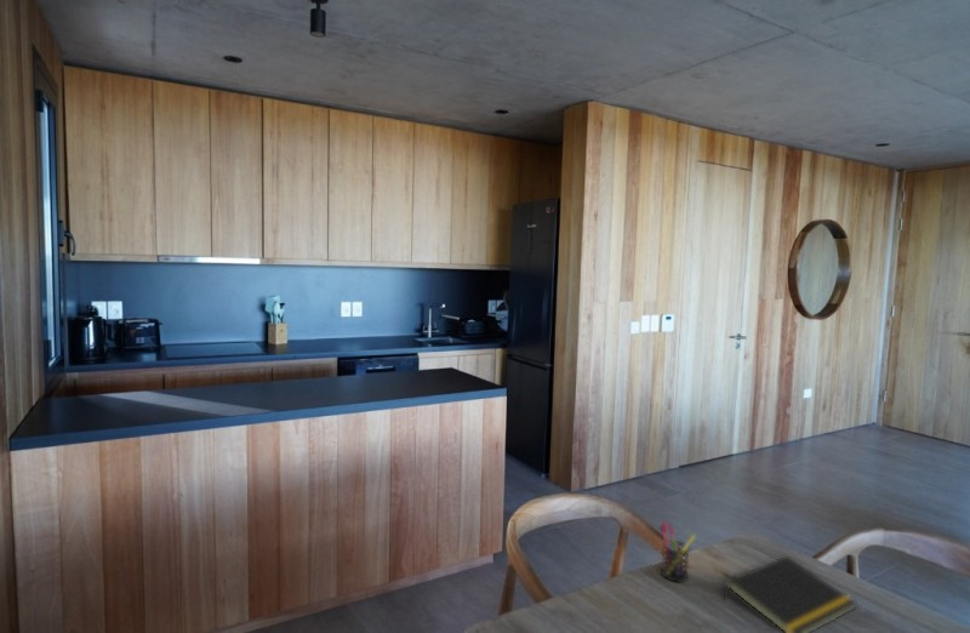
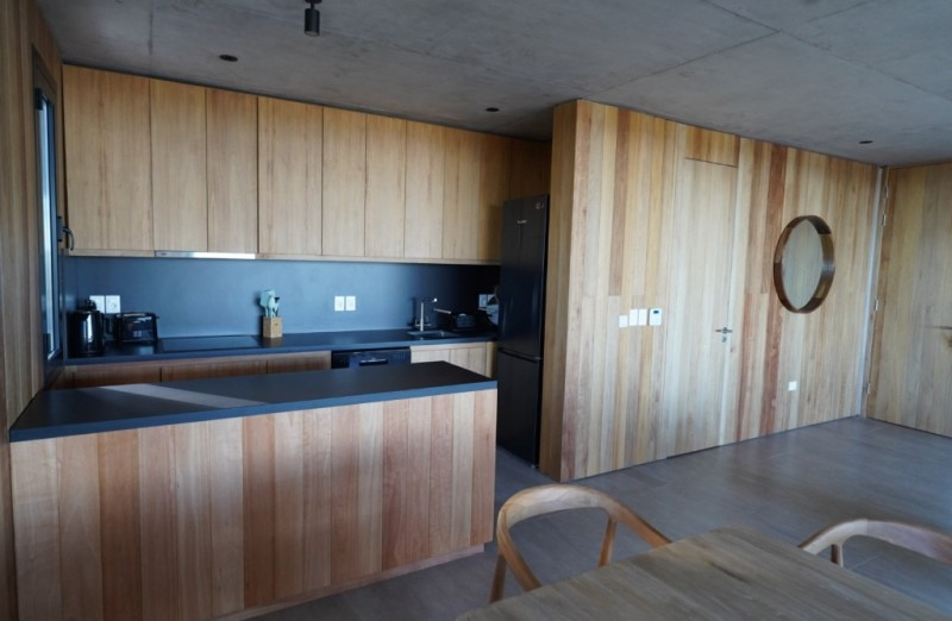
- notepad (791, 593)
- pen holder (673, 551)
